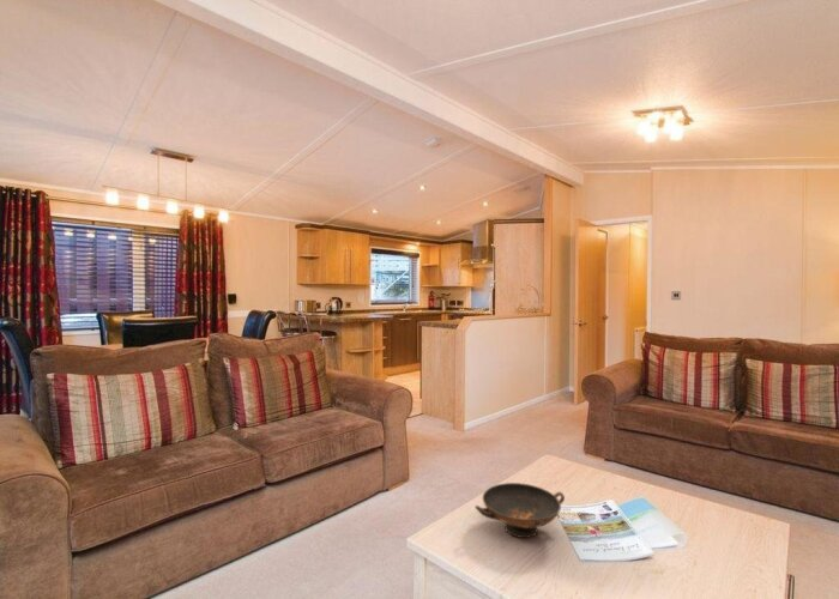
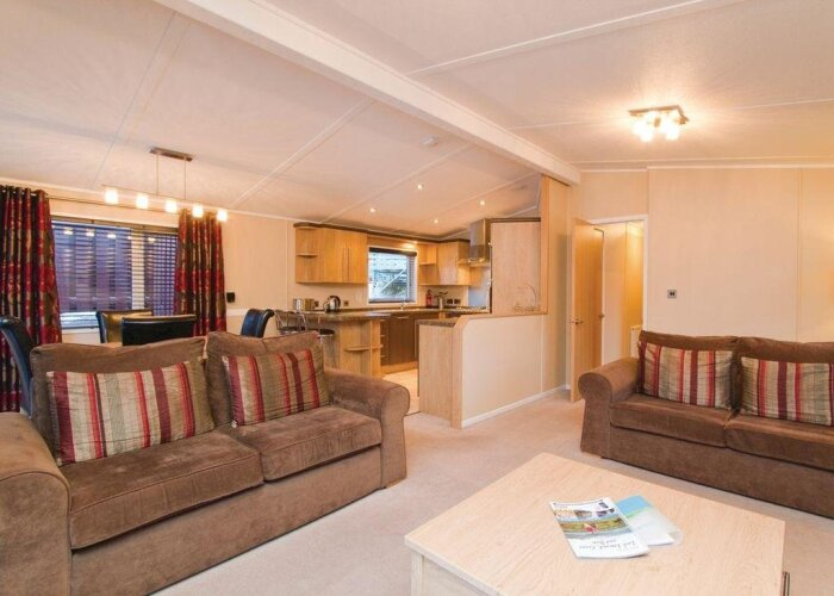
- decorative bowl (520, 514)
